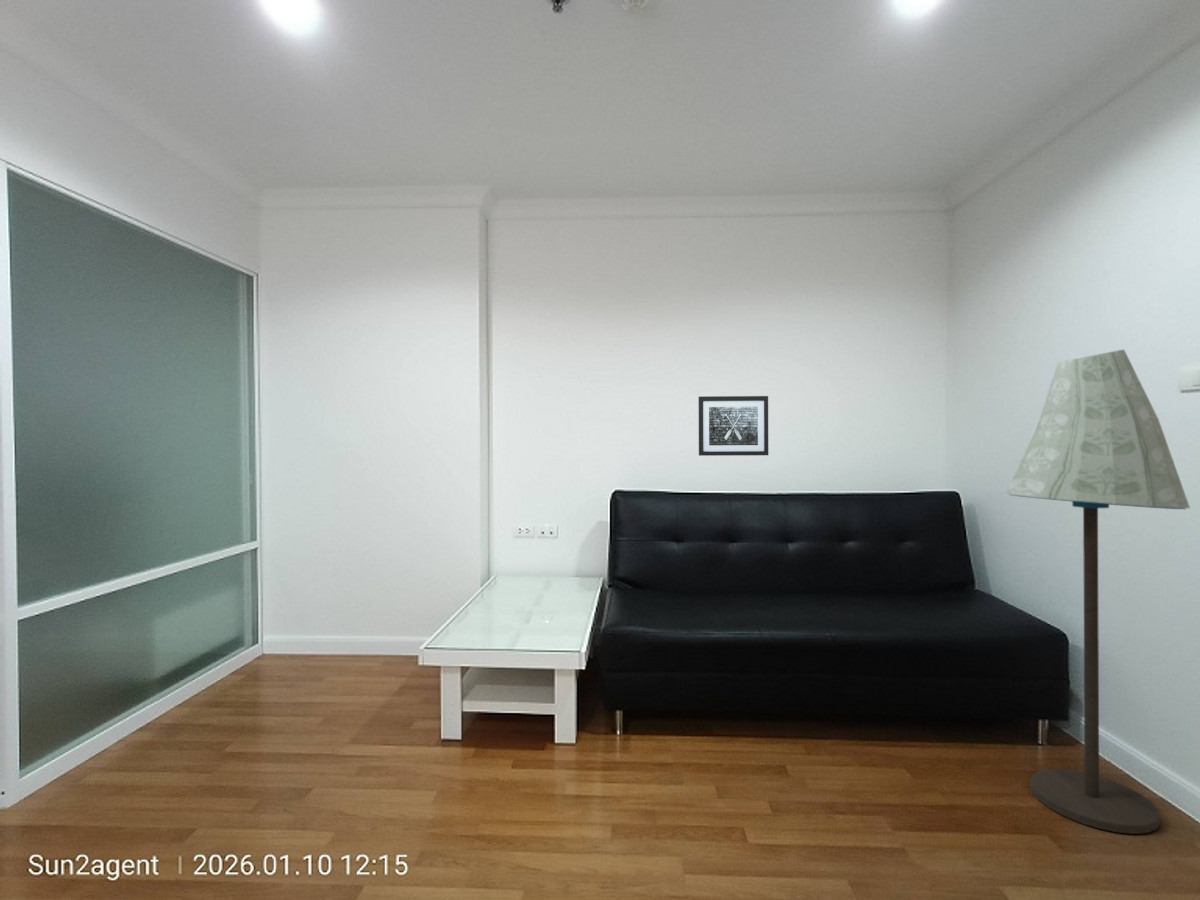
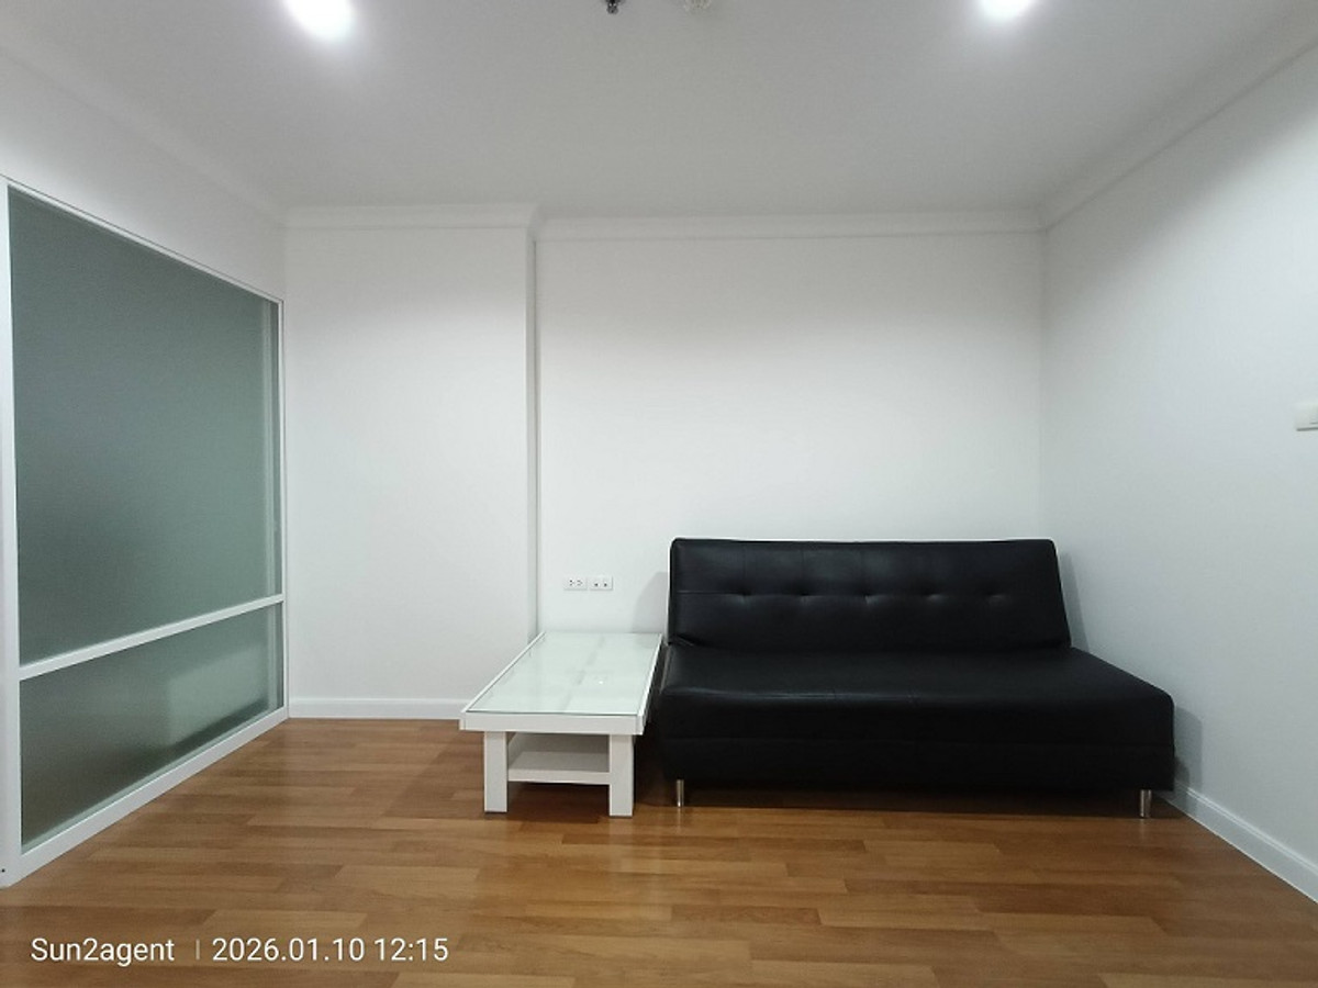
- wall art (733, 425)
- floor lamp (1090, 576)
